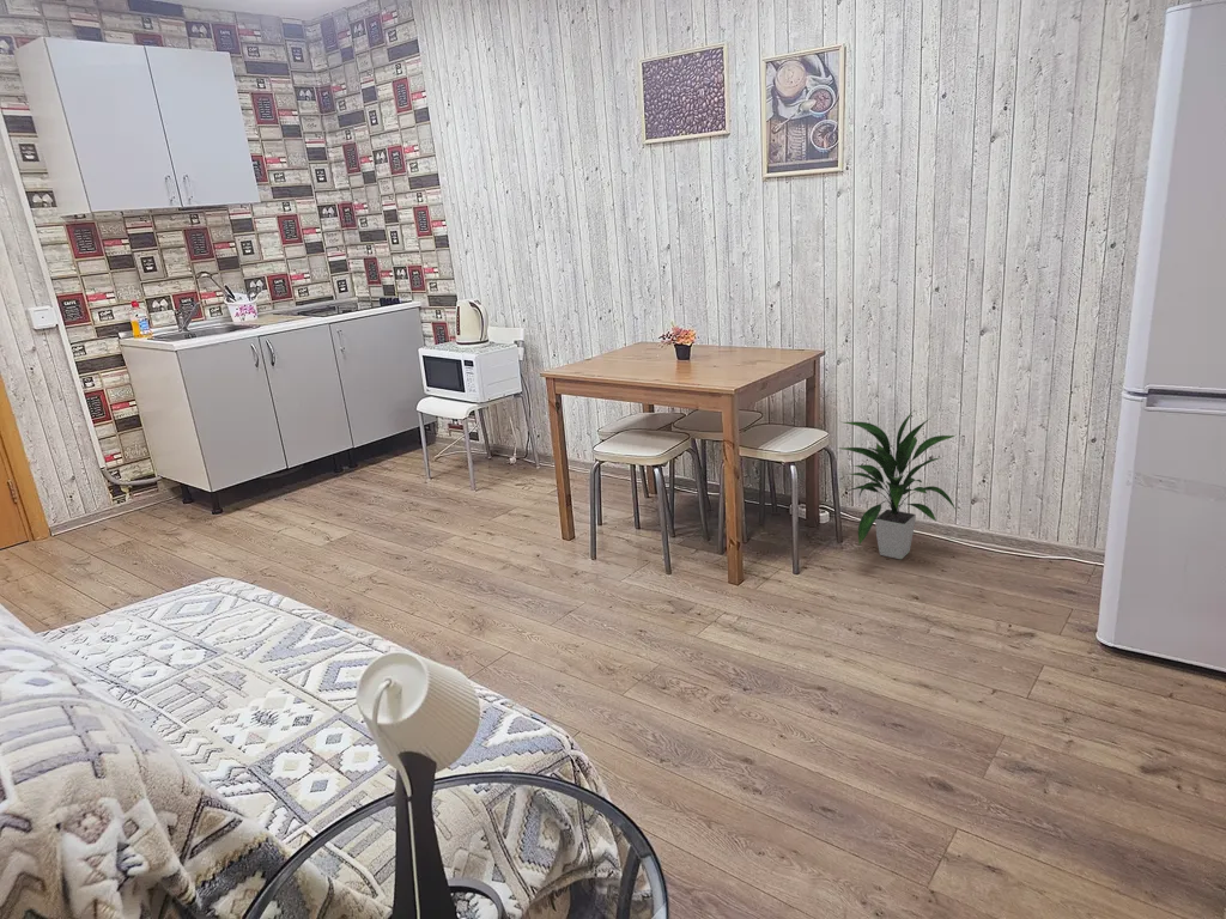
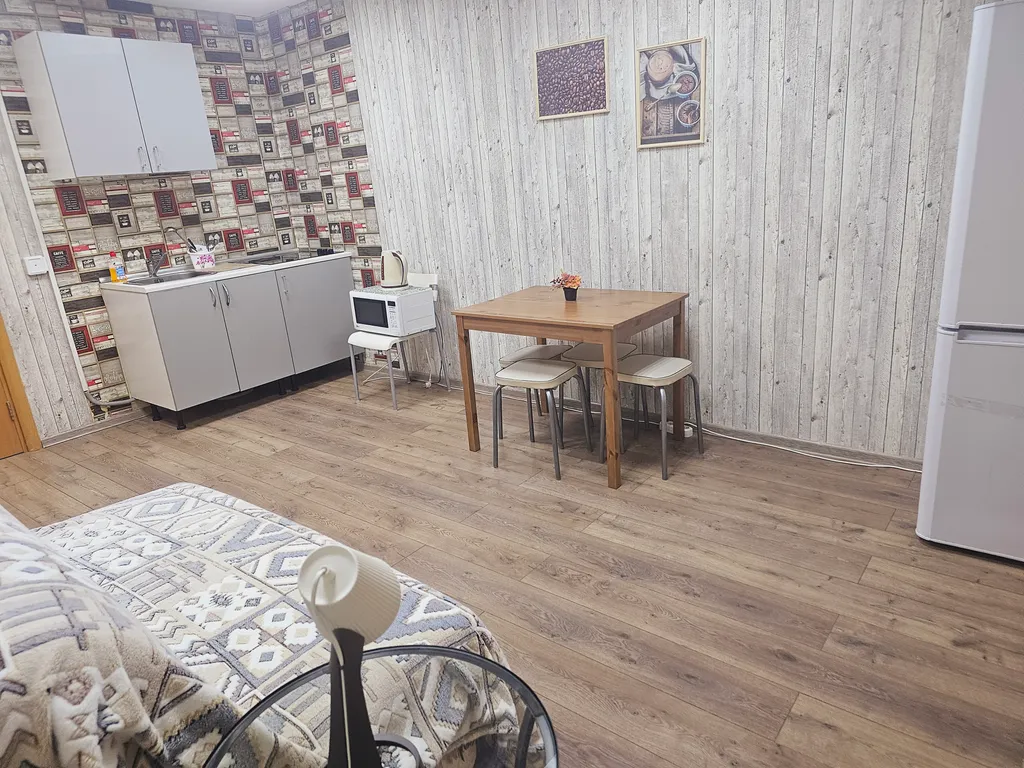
- indoor plant (891, 483)
